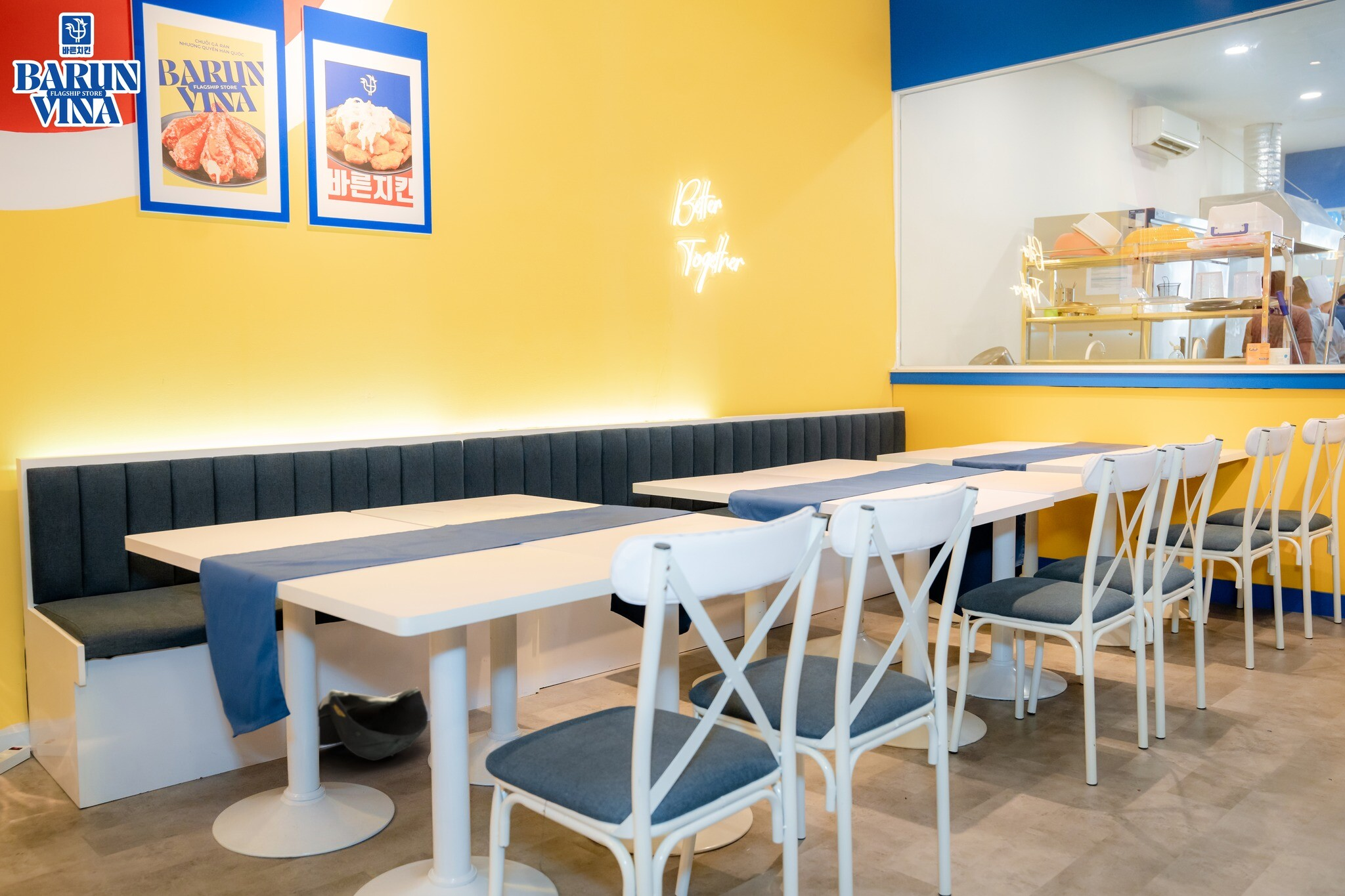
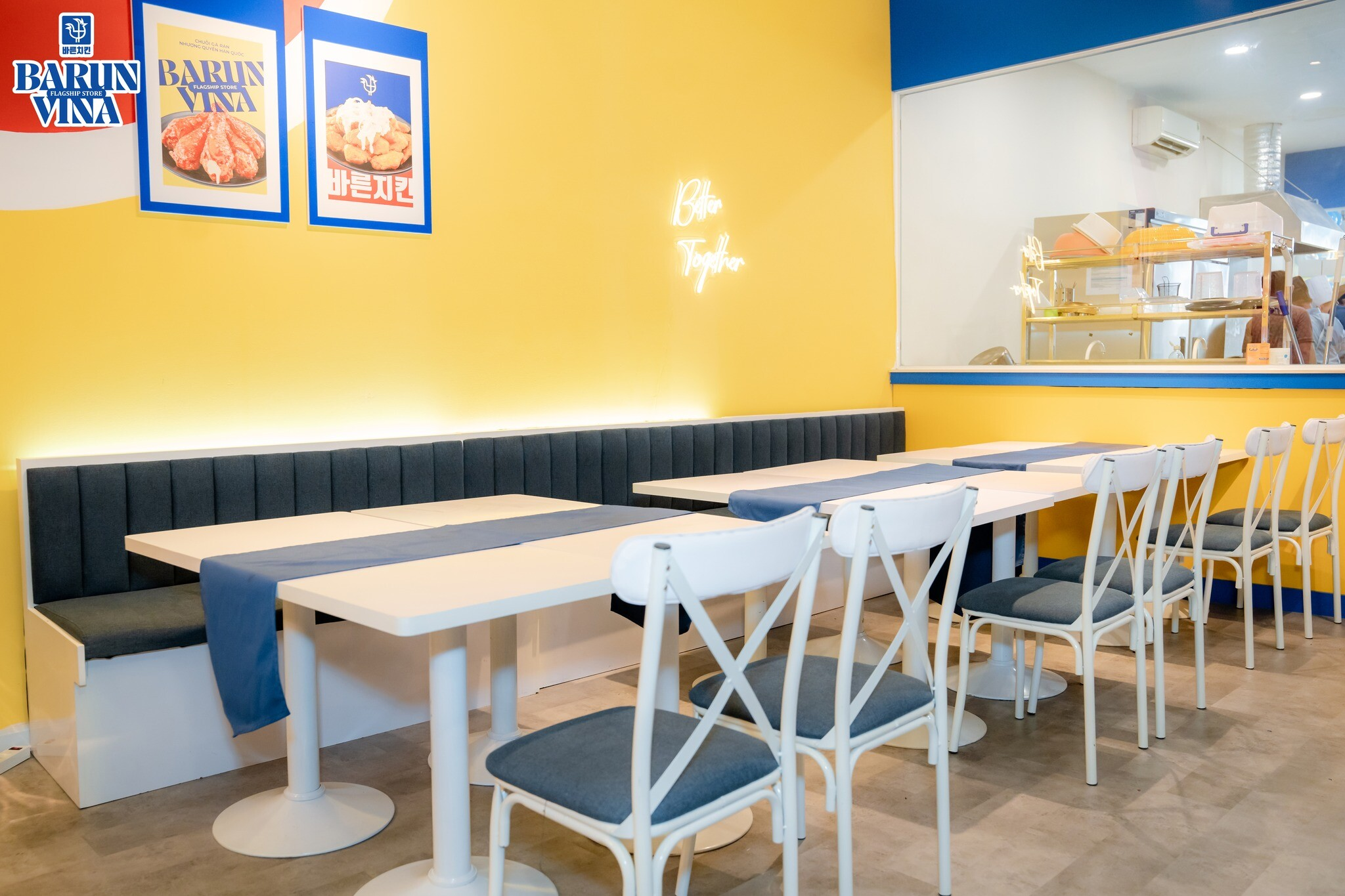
- bag (370, 715)
